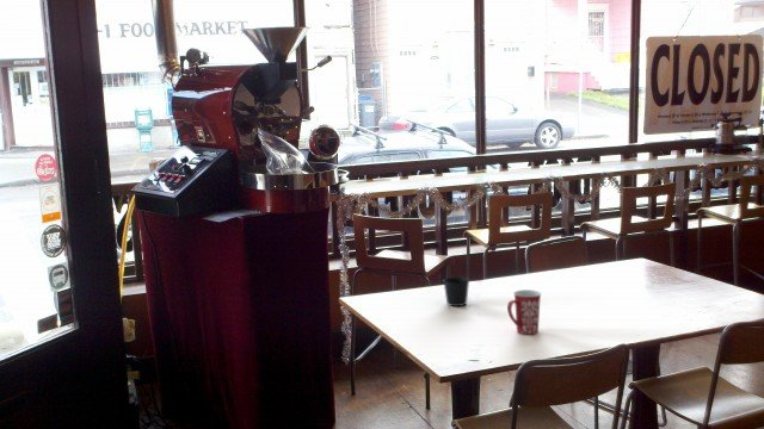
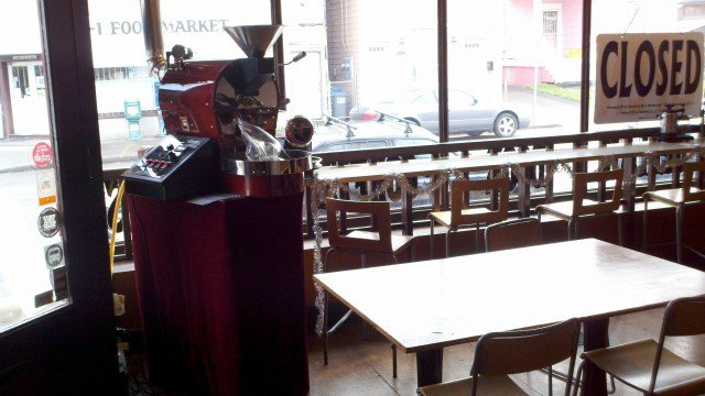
- mug (523, 312)
- cup (455, 291)
